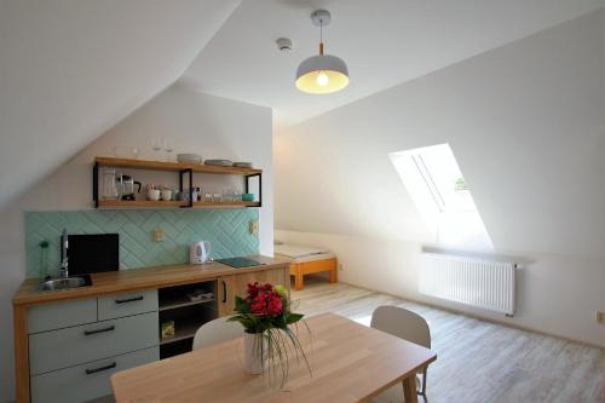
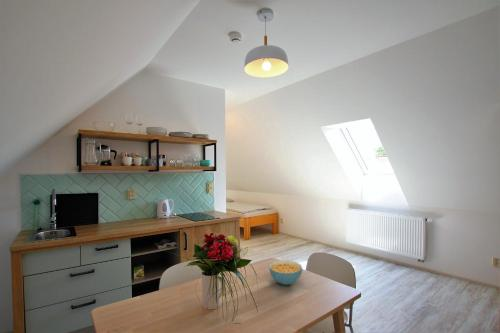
+ cereal bowl (285, 274)
